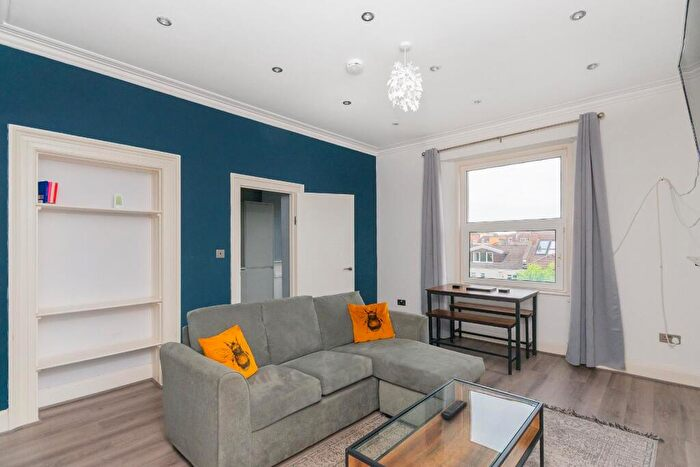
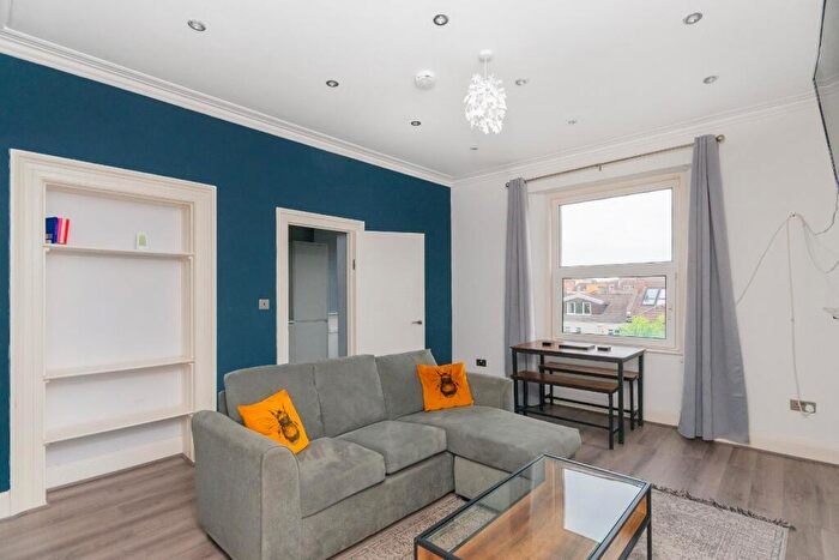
- remote control (454, 409)
